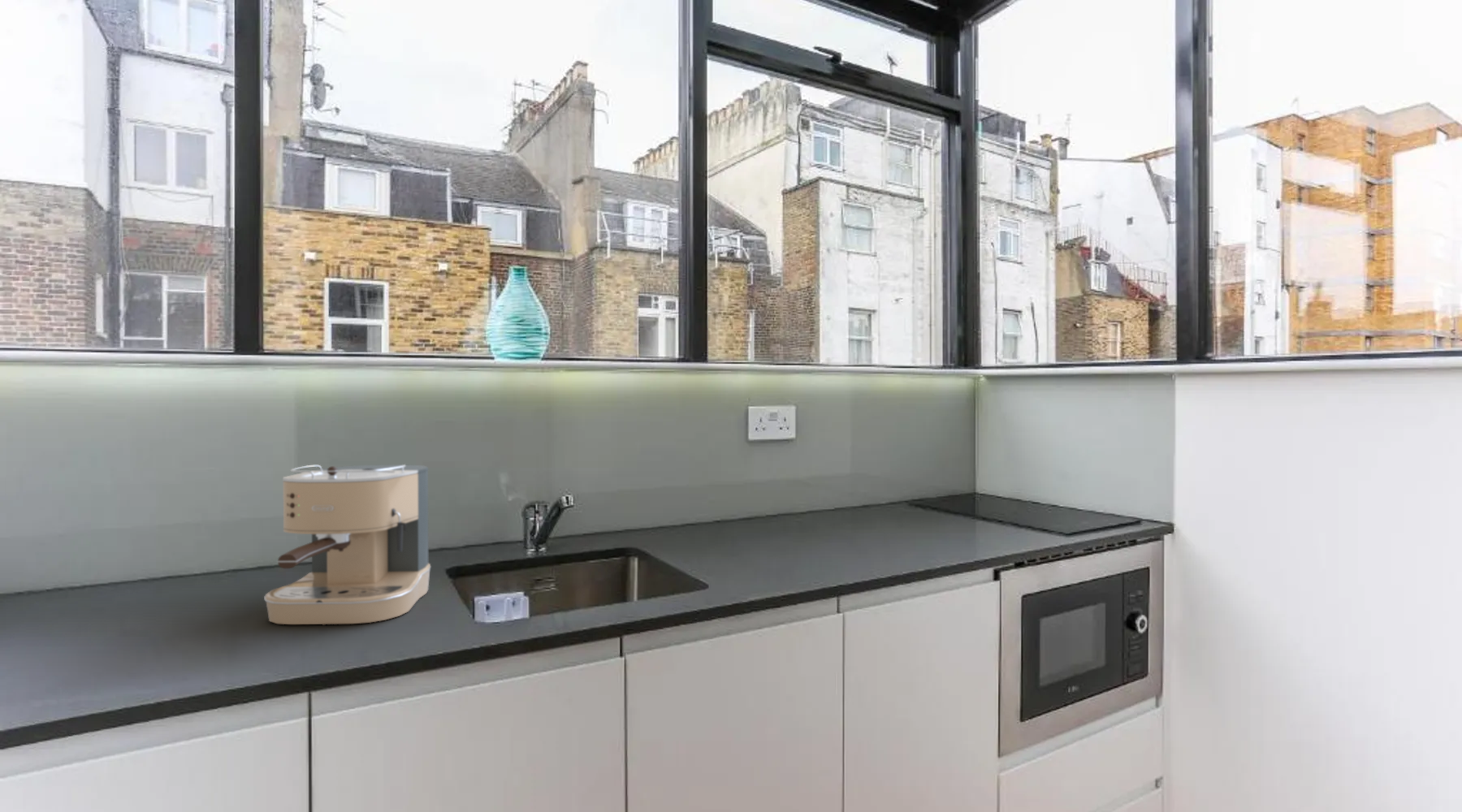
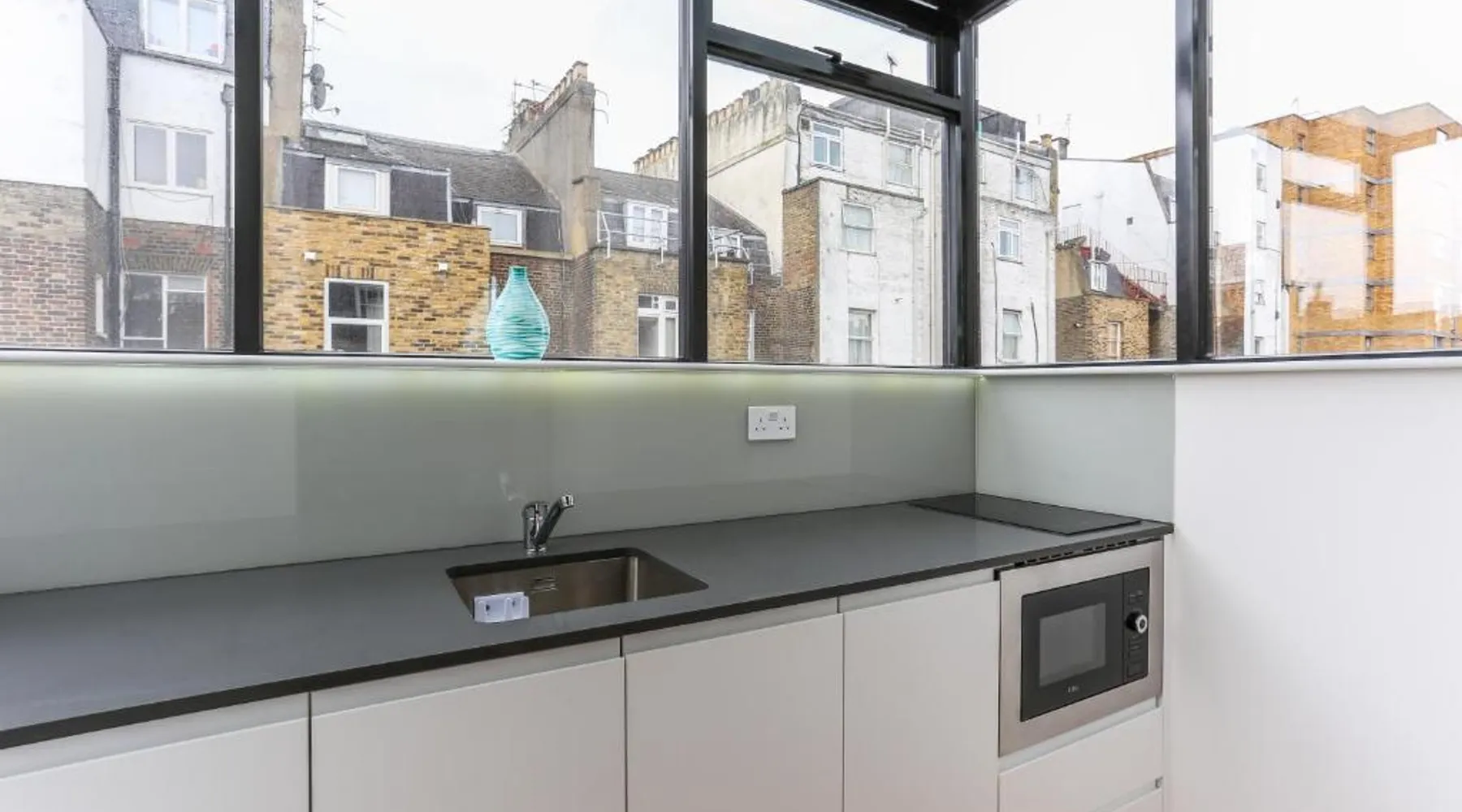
- coffee maker (348, 535)
